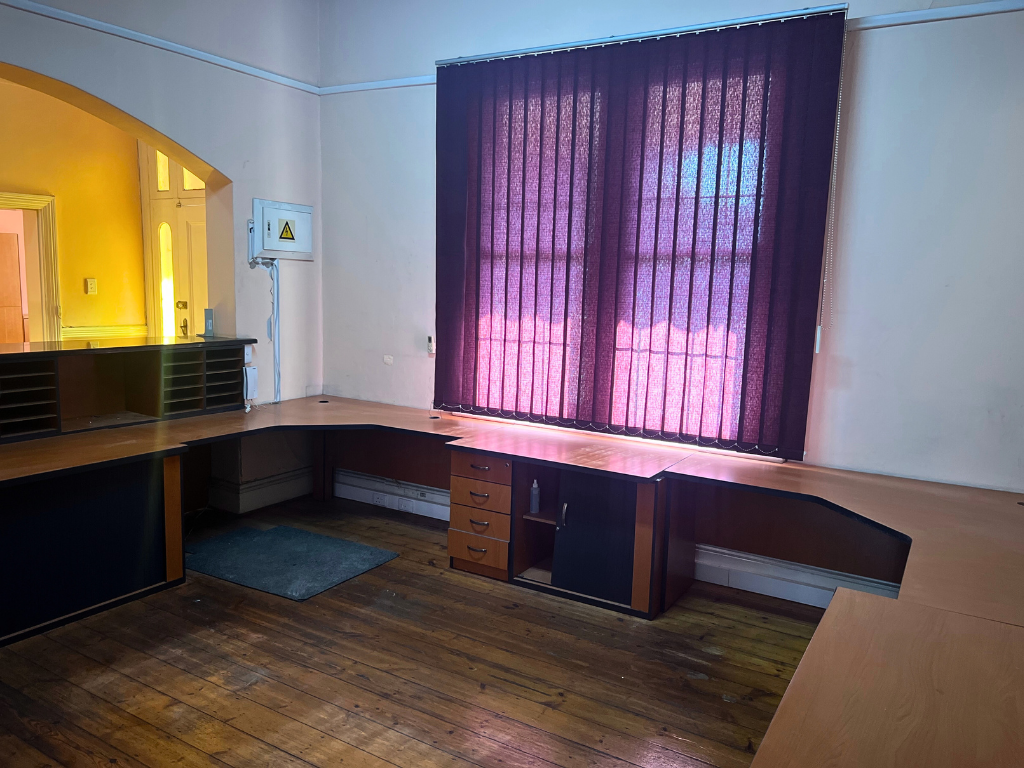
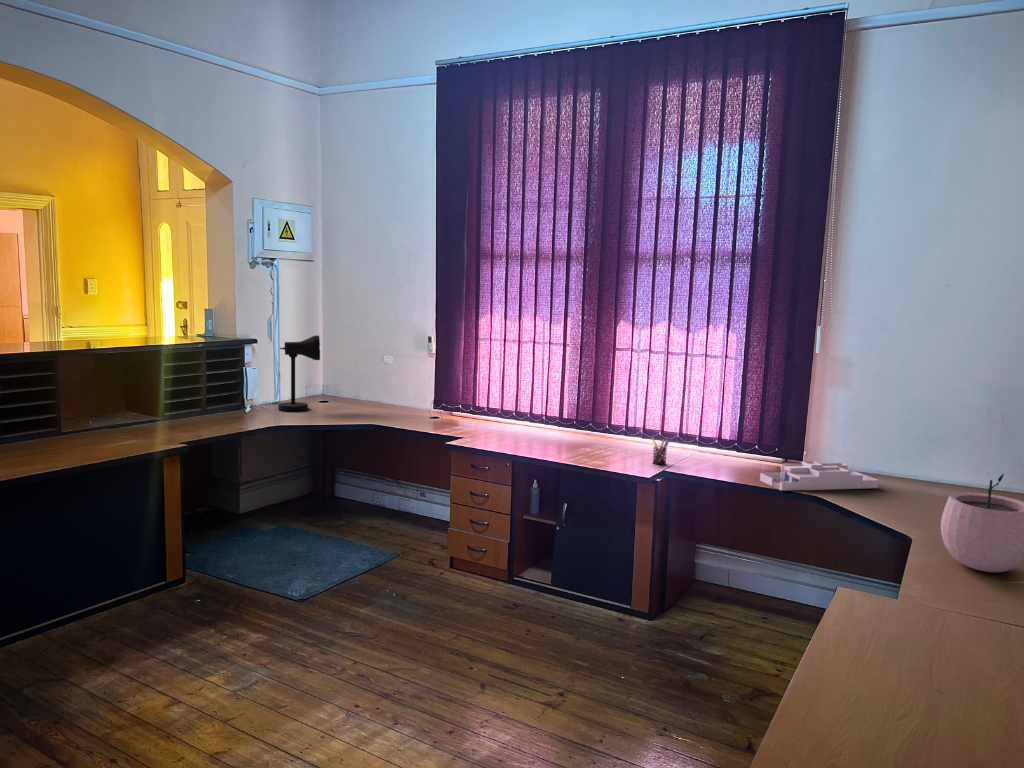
+ pen holder (661, 449)
+ desk lamp (294, 372)
+ desk organizer (819, 474)
+ plant pot (987, 520)
